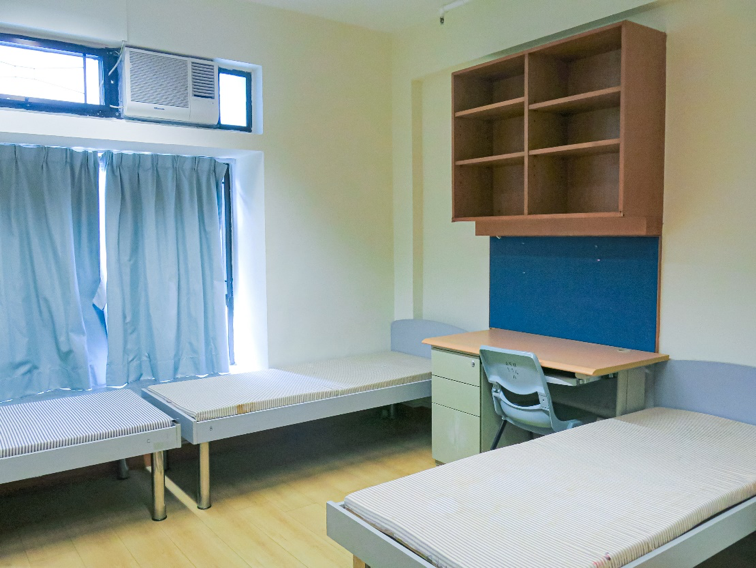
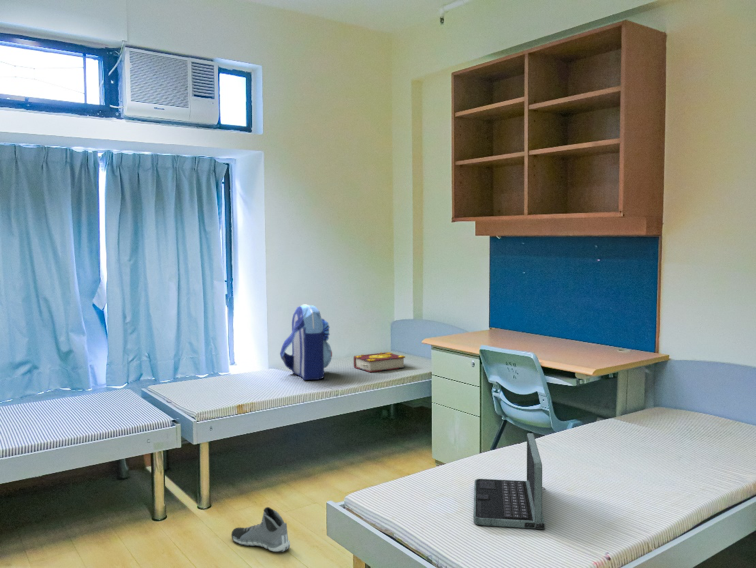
+ book (378, 361)
+ backpack (306, 340)
+ laptop (511, 480)
+ sneaker (261, 524)
